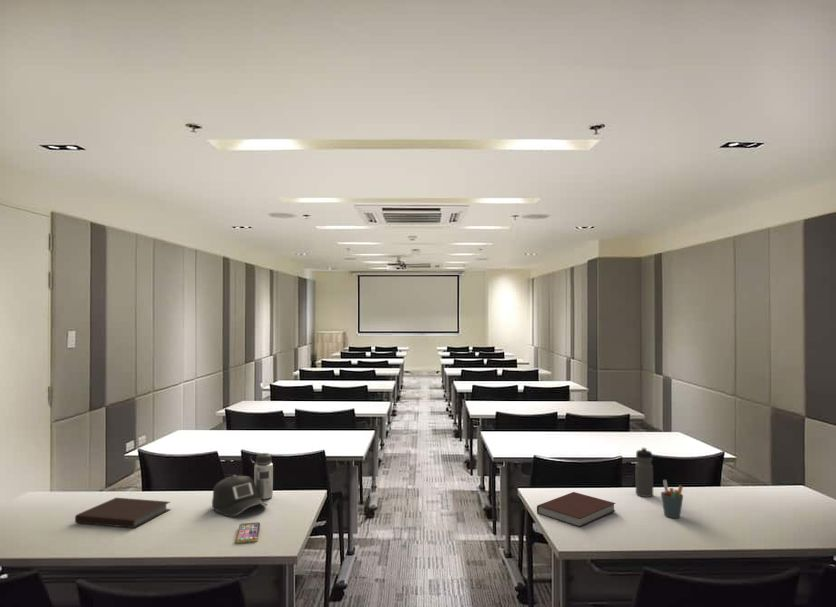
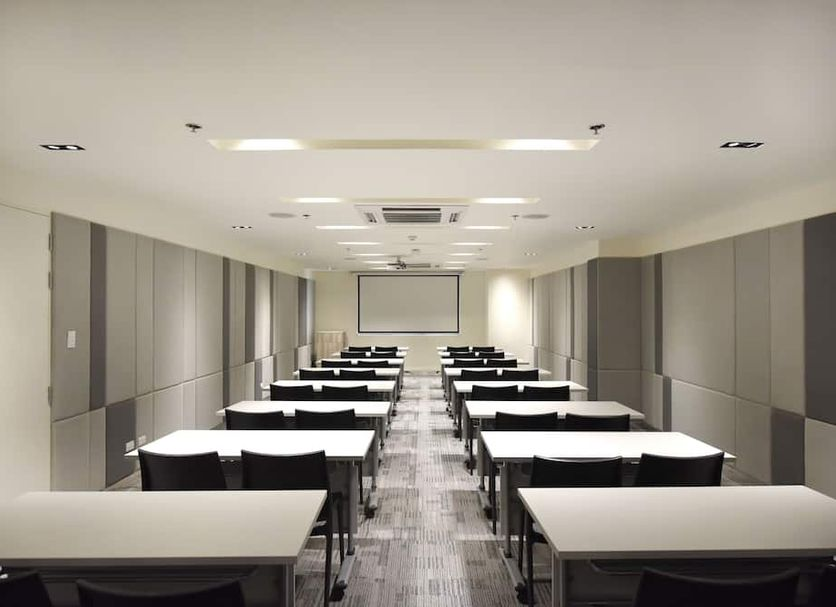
- notebook (576, 508)
- smartphone (248, 532)
- water bottle (241, 482)
- notebook (124, 512)
- water bottle (644, 471)
- pen holder (672, 499)
